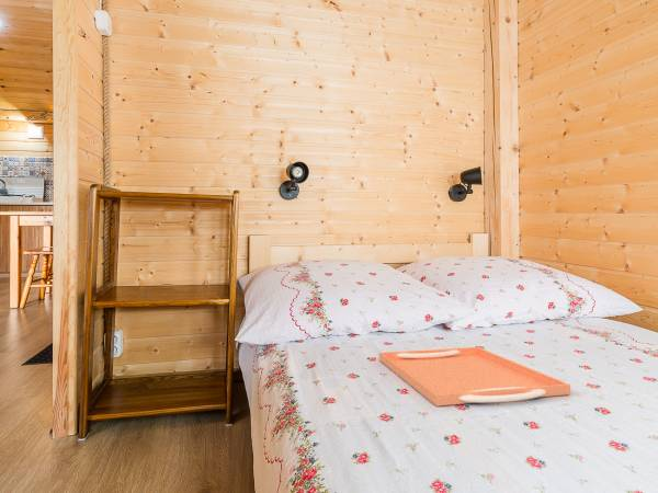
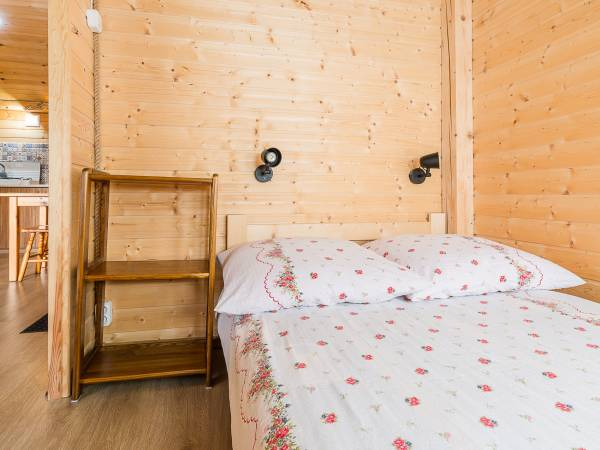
- serving tray (461, 370)
